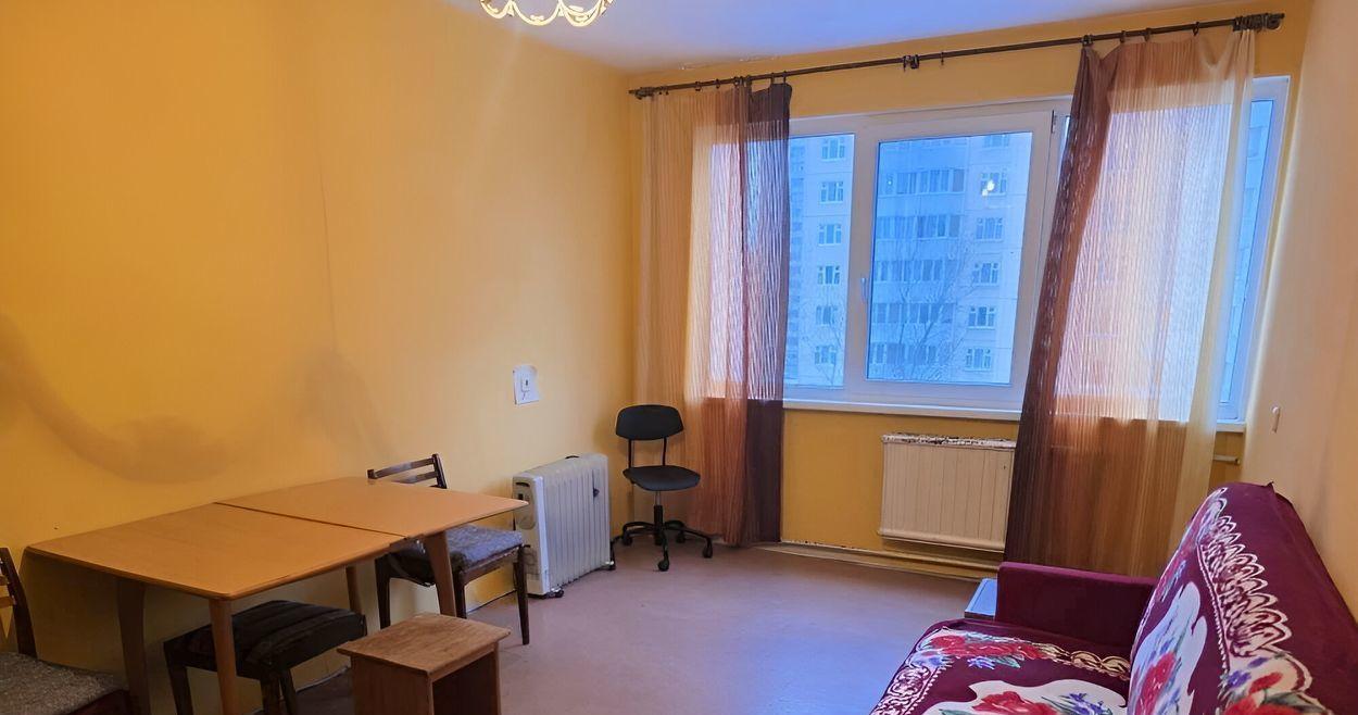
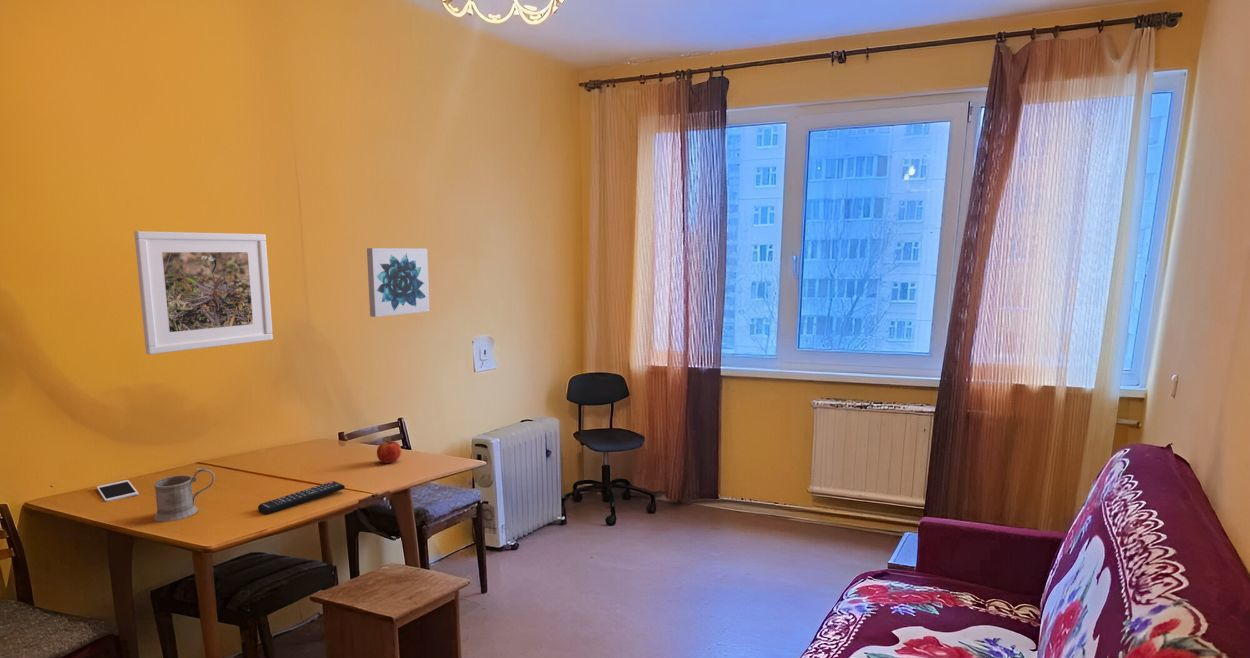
+ remote control (303, 497)
+ wall art (399, 281)
+ mug (184, 491)
+ cell phone (117, 490)
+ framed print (209, 290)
+ fruit (388, 450)
